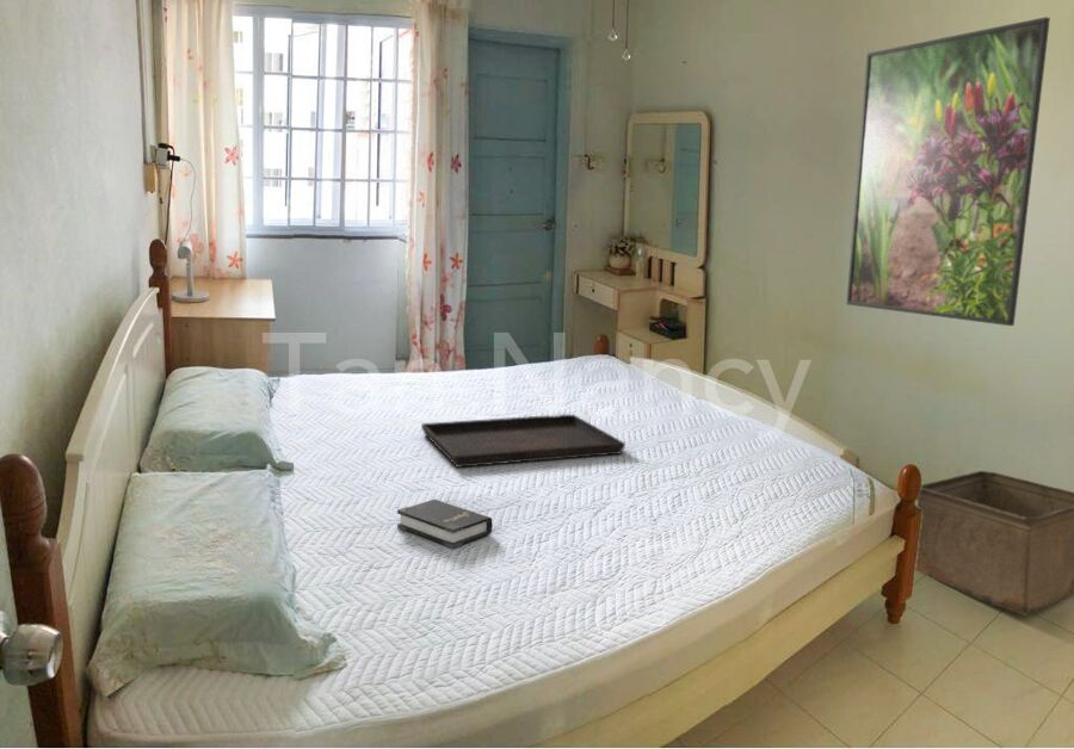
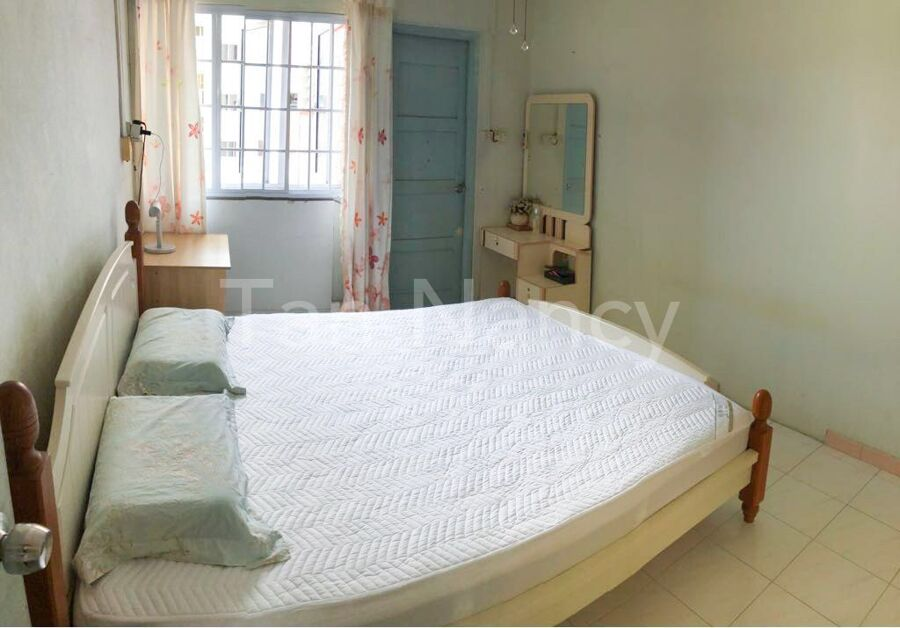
- hardback book (444, 521)
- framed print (934, 179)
- storage bin (1004, 536)
- serving tray (519, 438)
